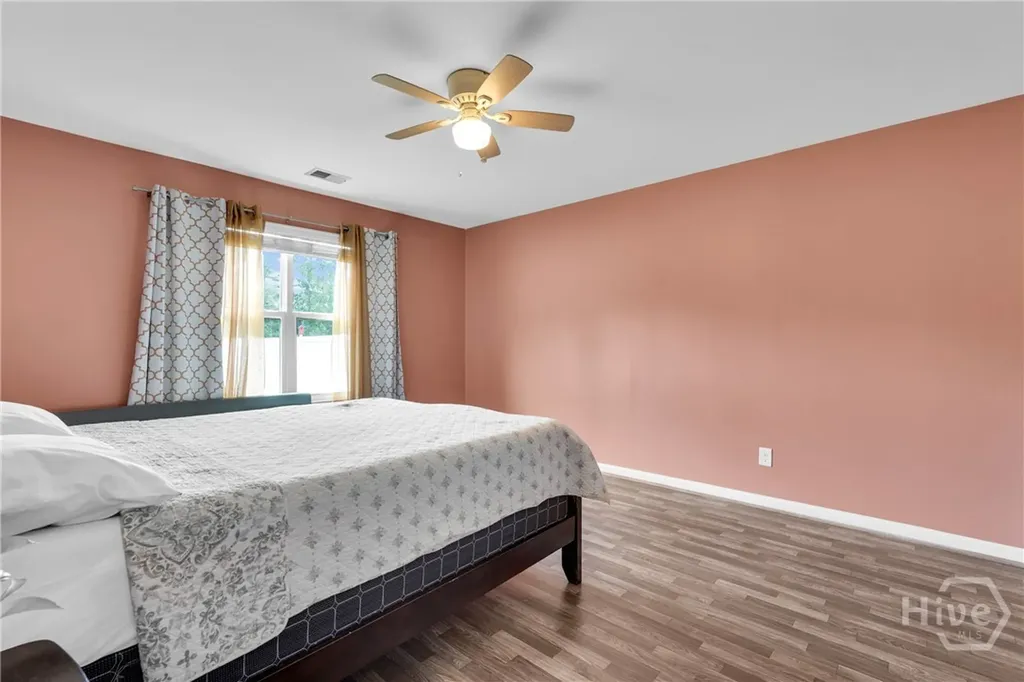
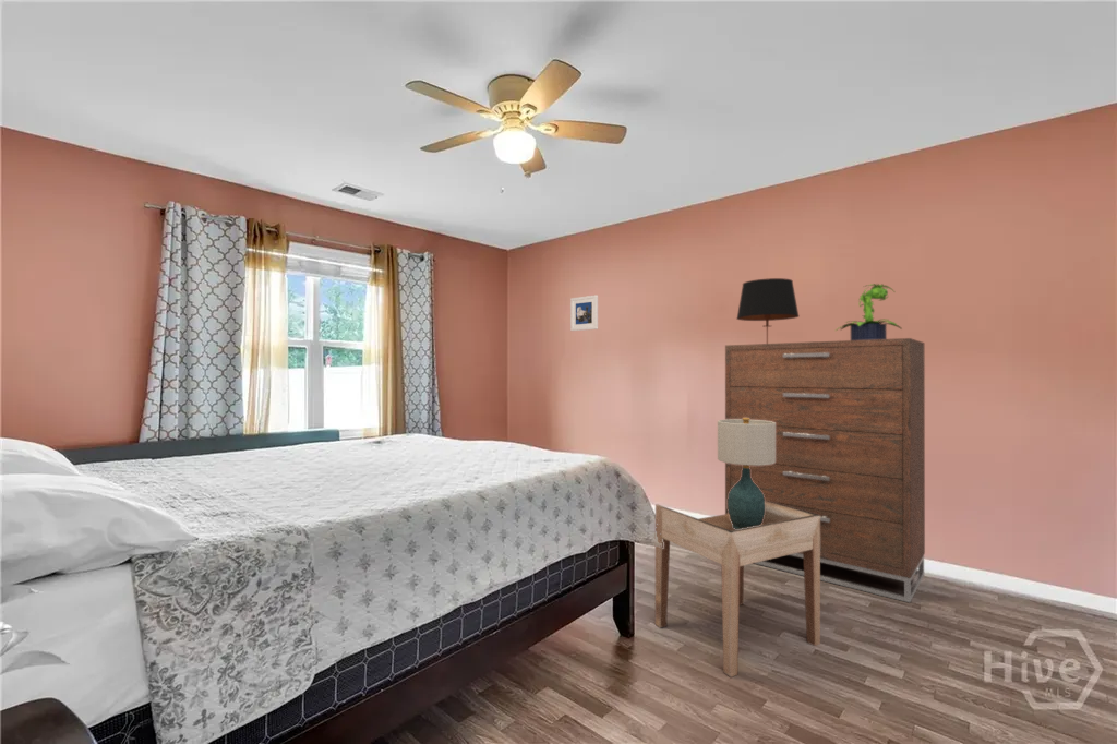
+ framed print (584, 313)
+ side table (734, 572)
+ table lamp (767, 313)
+ table lamp (746, 471)
+ potted plant (868, 312)
+ dresser (819, 454)
